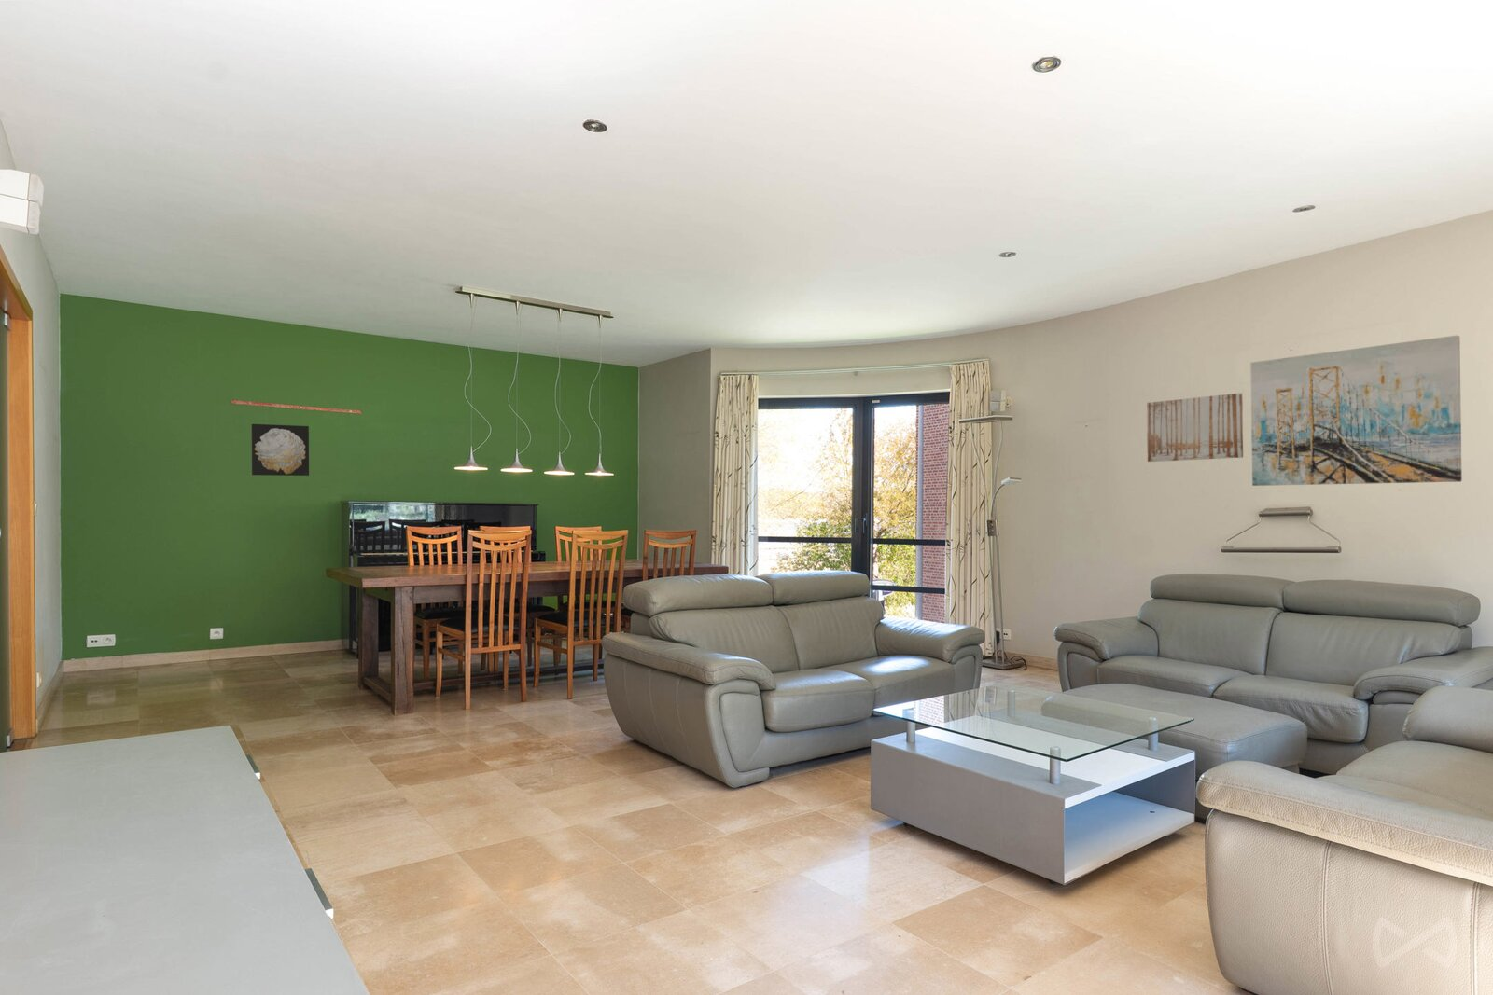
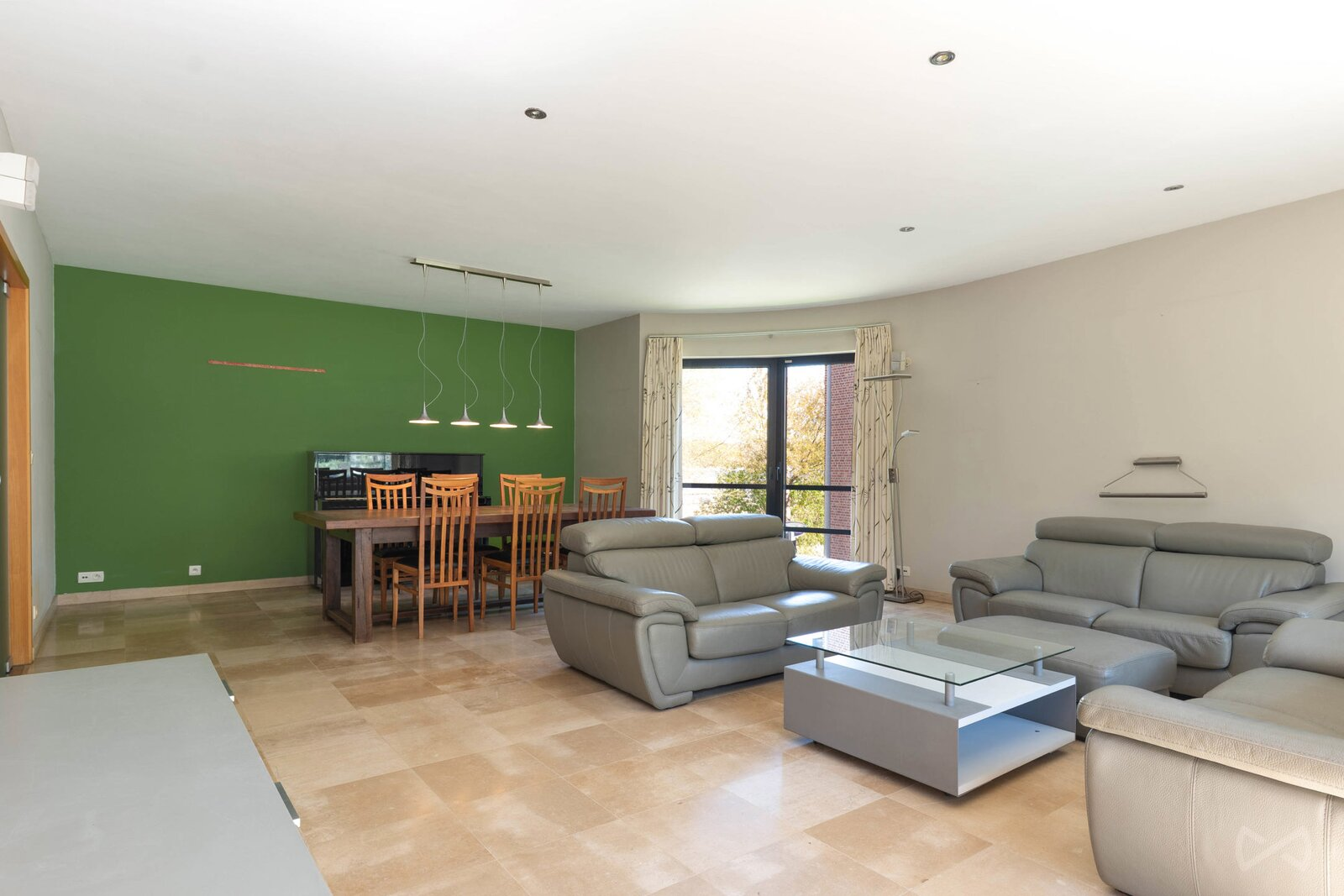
- wall art (280, 450)
- wall art (1193, 429)
- wall art (1346, 416)
